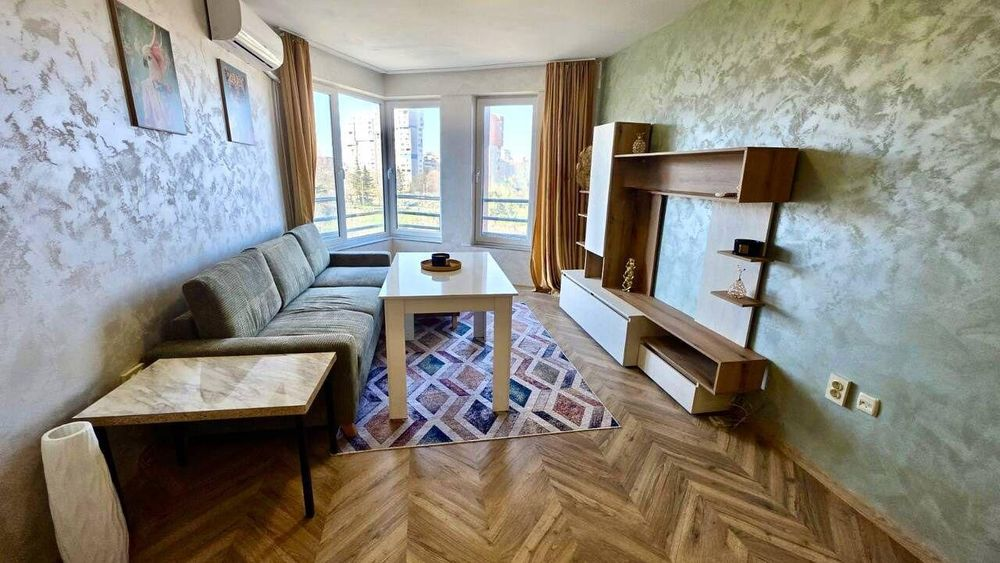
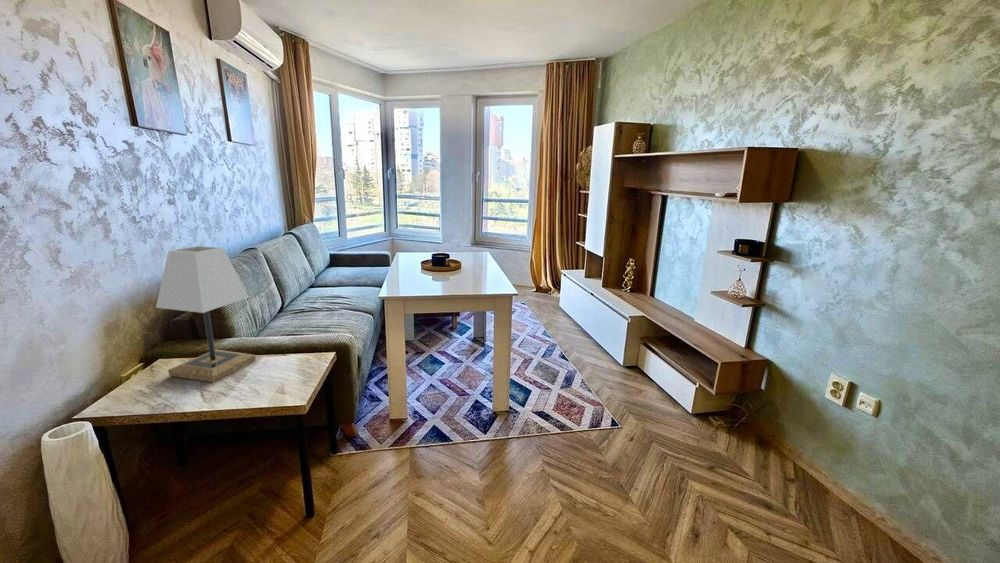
+ lamp (205, 310)
